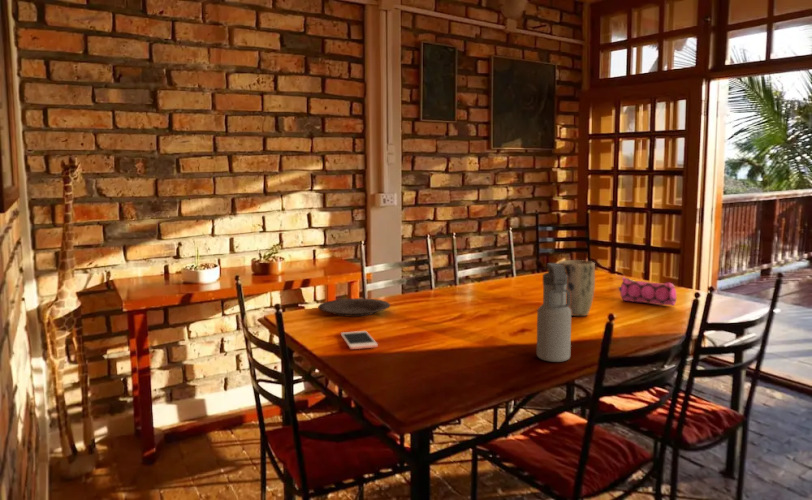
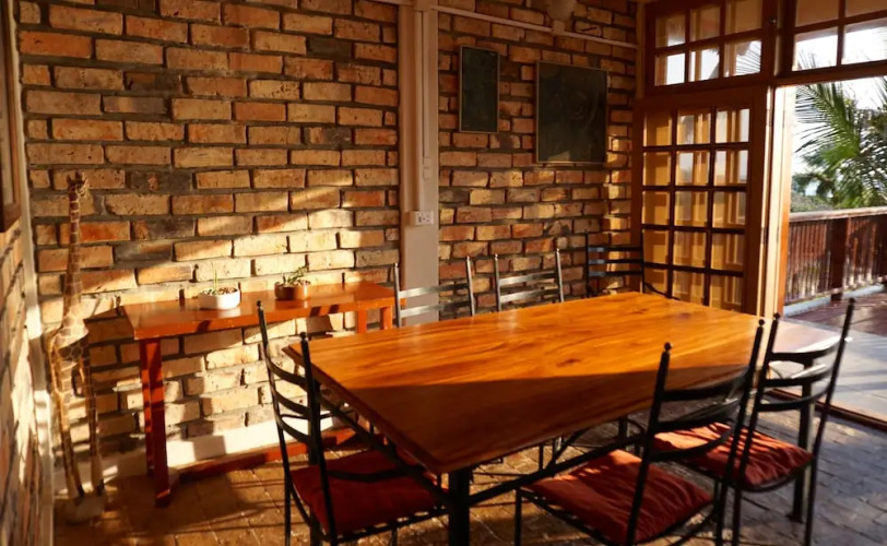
- plant pot (576, 288)
- cell phone (358, 339)
- pencil case (647, 291)
- water bottle (554, 311)
- plate (354, 308)
